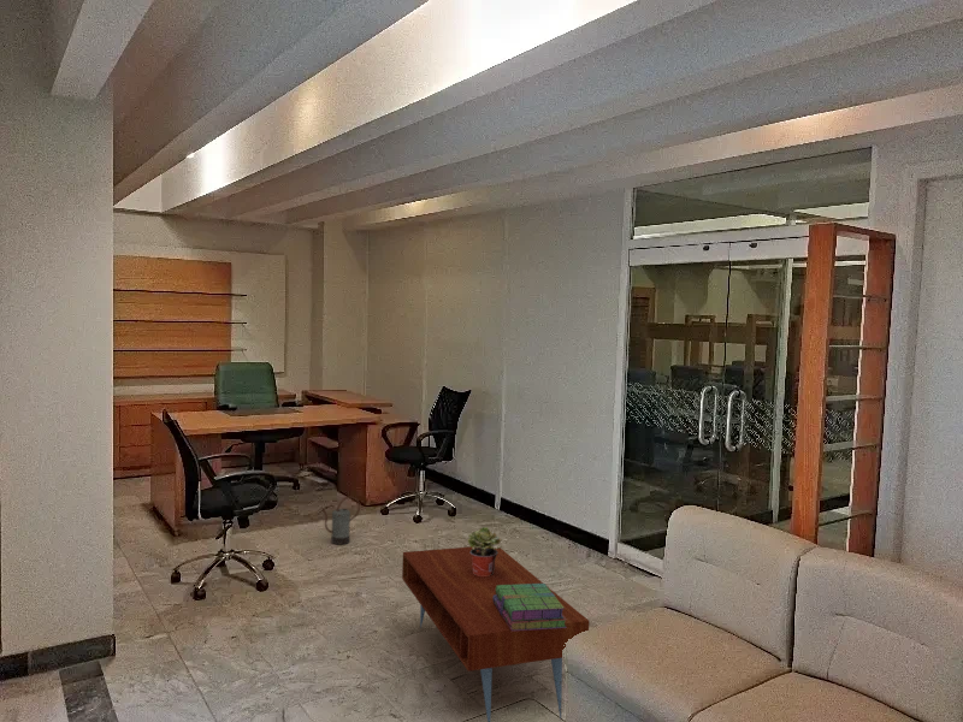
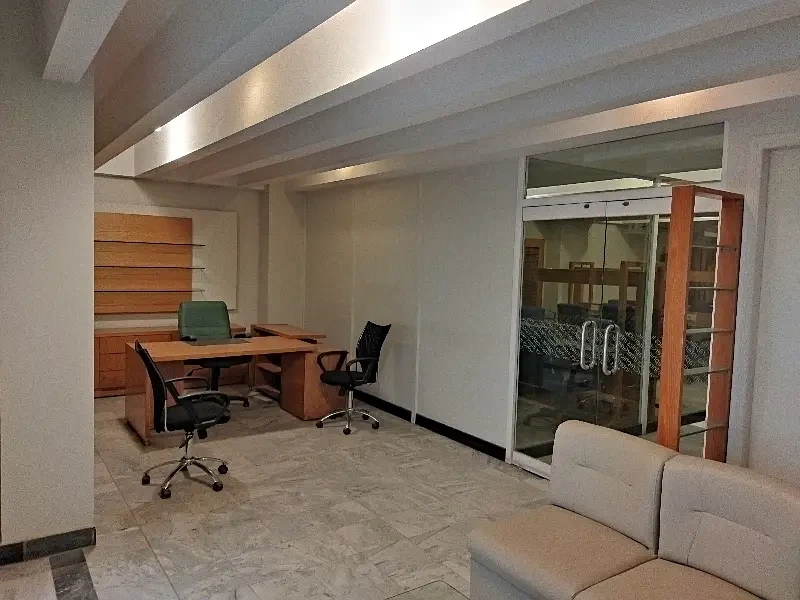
- coffee table (483, 626)
- watering can (339, 519)
- stack of books (528, 604)
- potted plant (484, 550)
